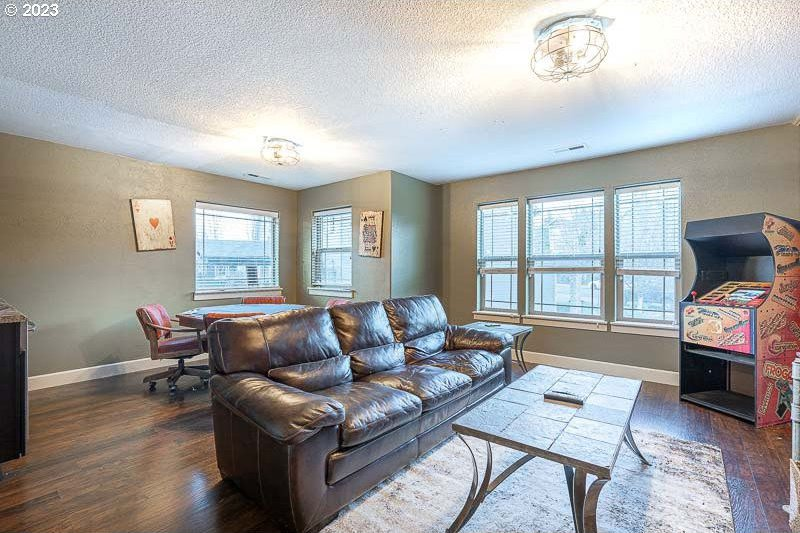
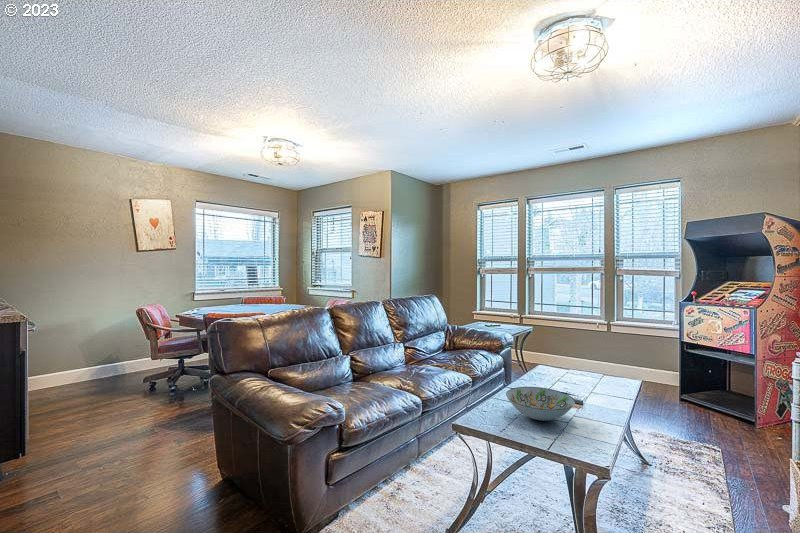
+ decorative bowl (539, 407)
